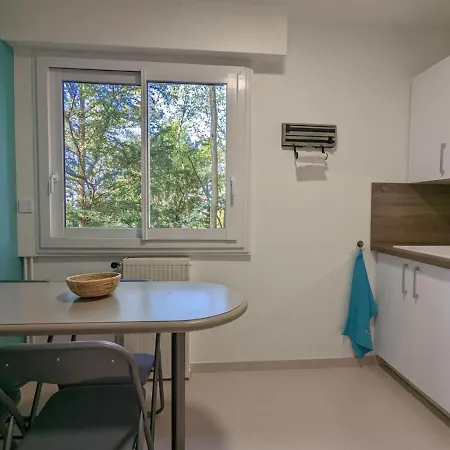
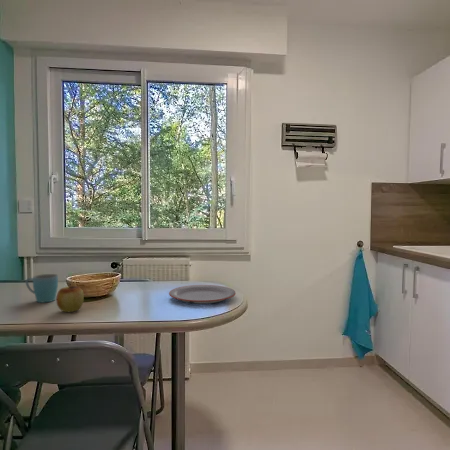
+ apple (70, 296)
+ plate (202, 294)
+ mug (41, 288)
